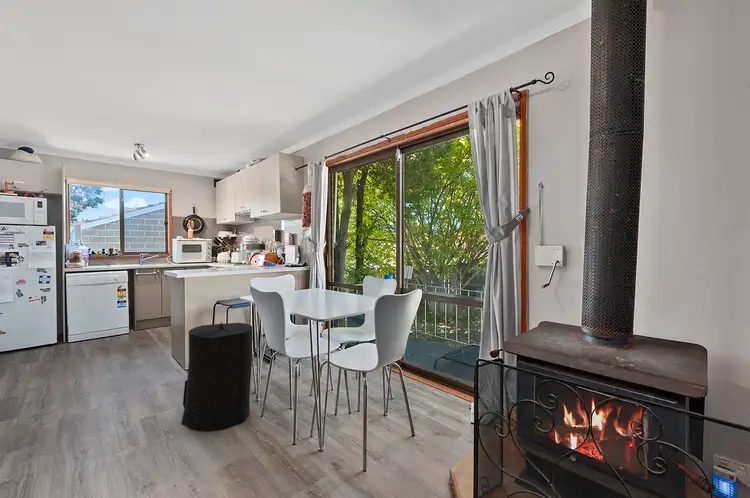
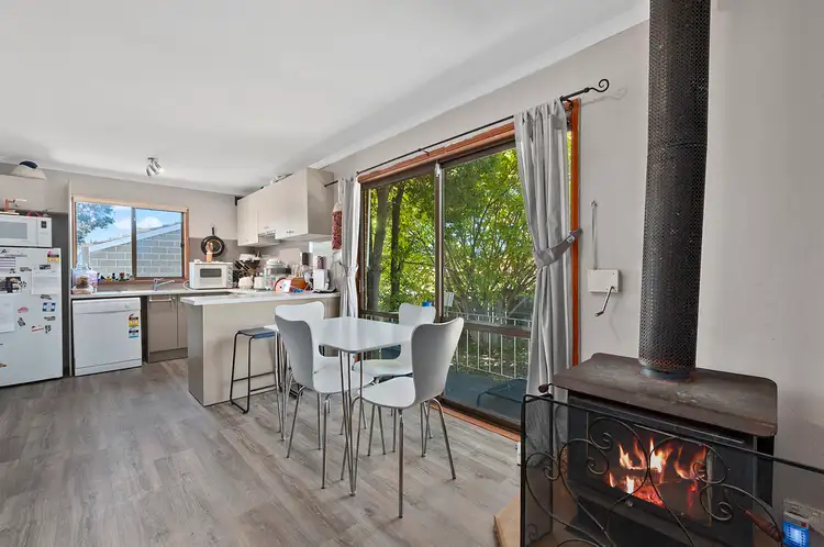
- trash can (220, 368)
